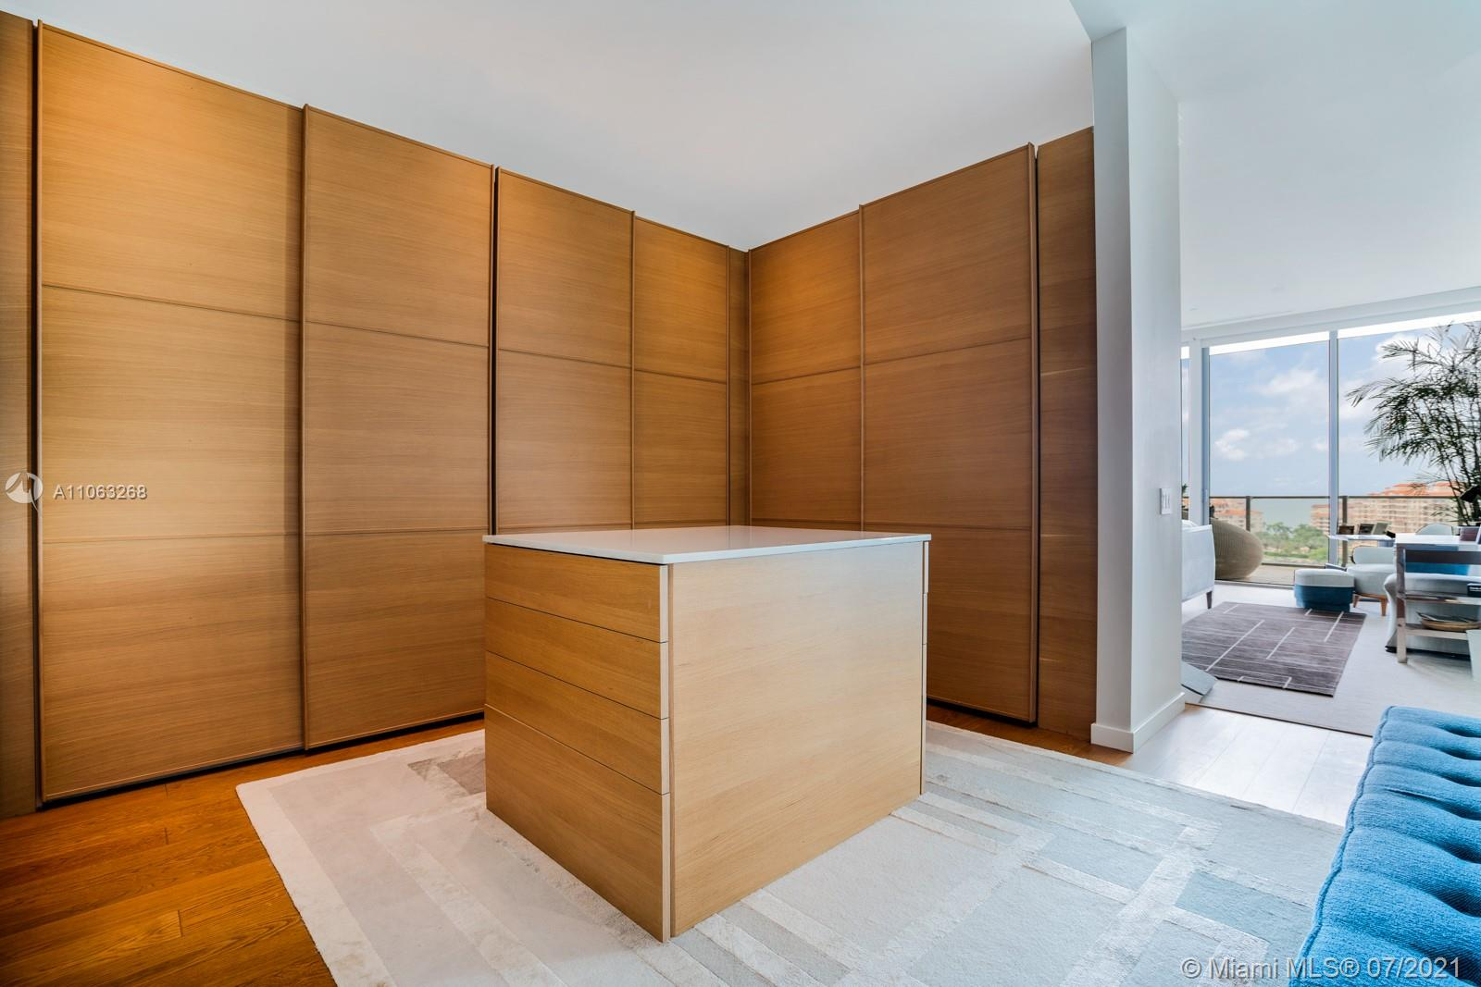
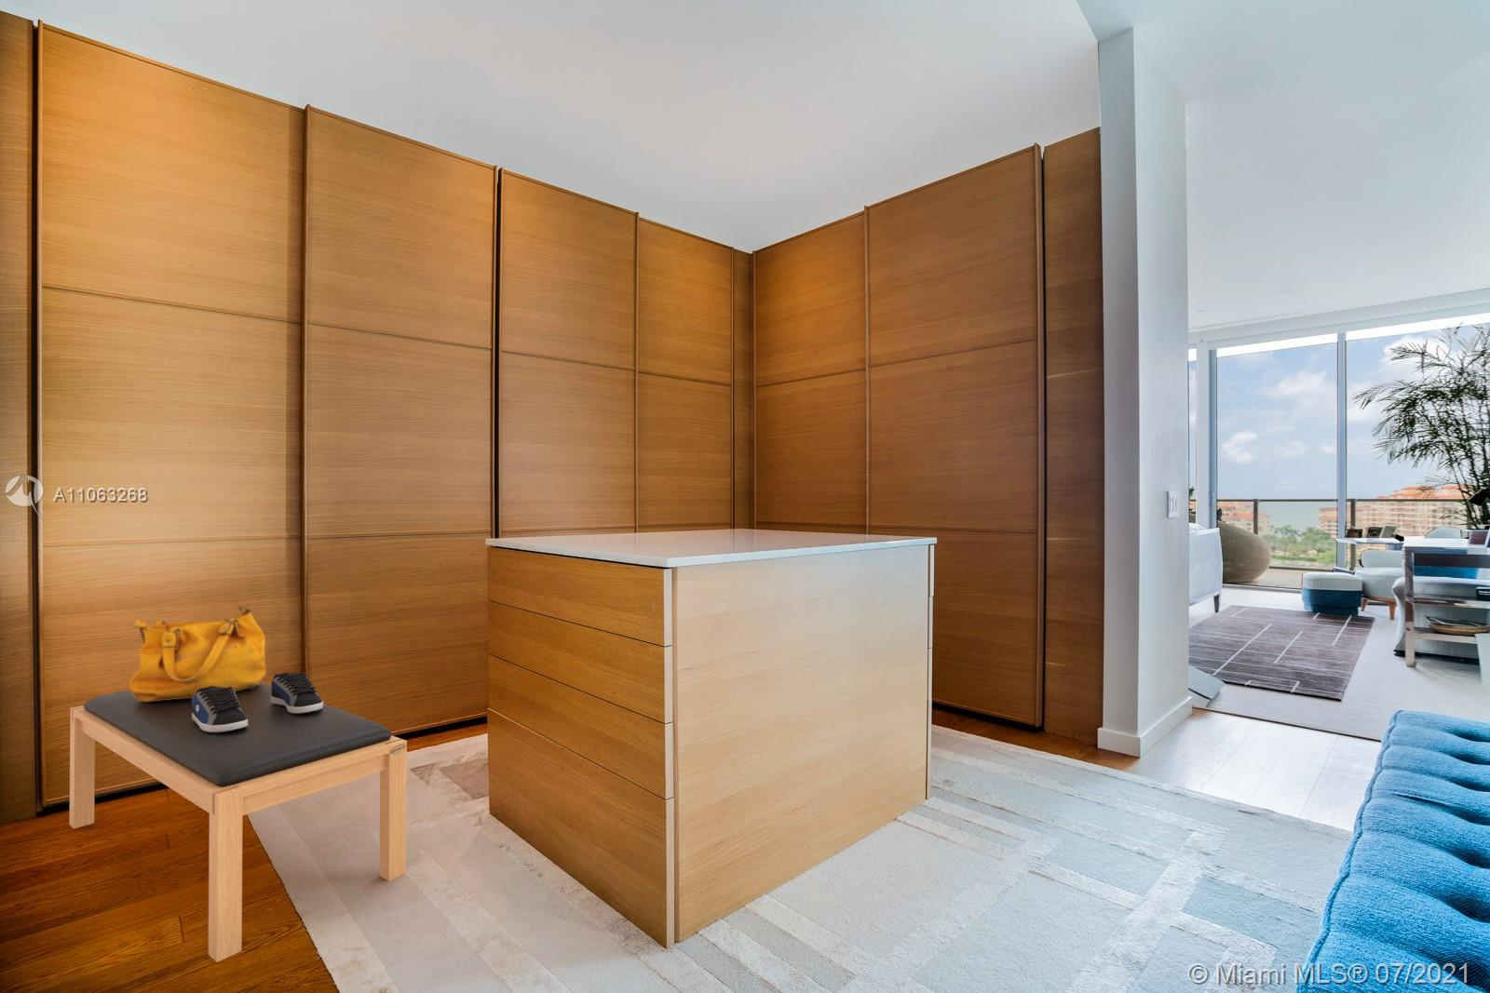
+ bench (226, 777)
+ handbag (200, 649)
+ shoe (271, 697)
